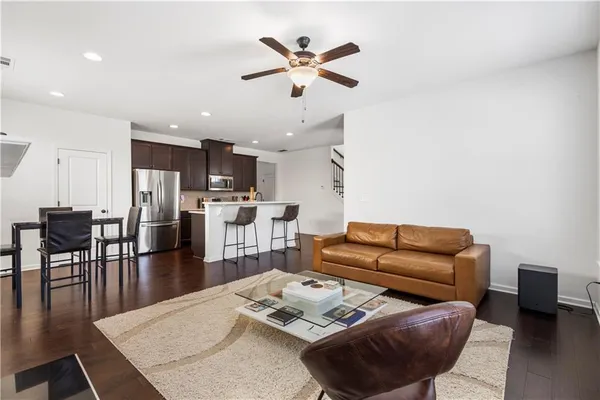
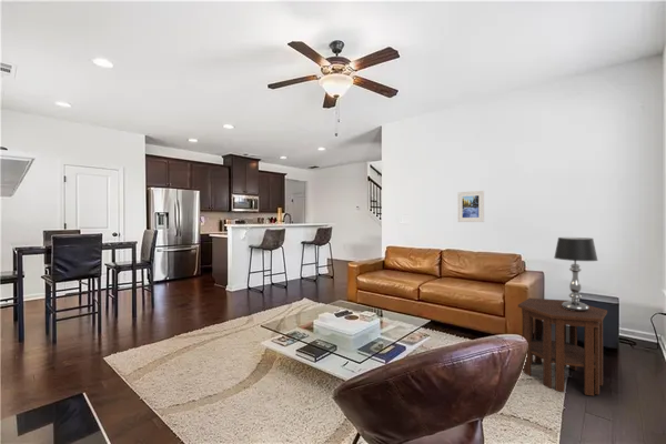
+ side table (561, 342)
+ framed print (470, 206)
+ table lamp (575, 273)
